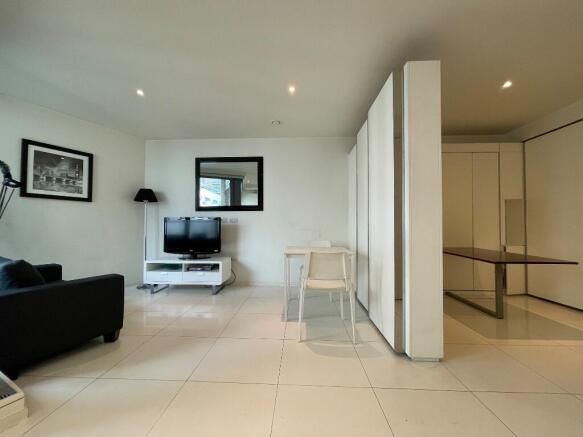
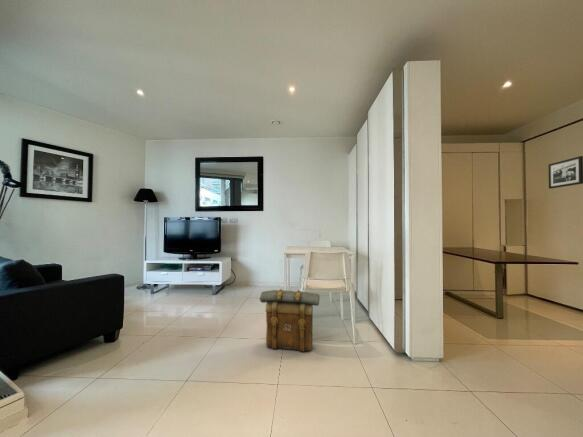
+ backpack (289, 318)
+ picture frame (564, 173)
